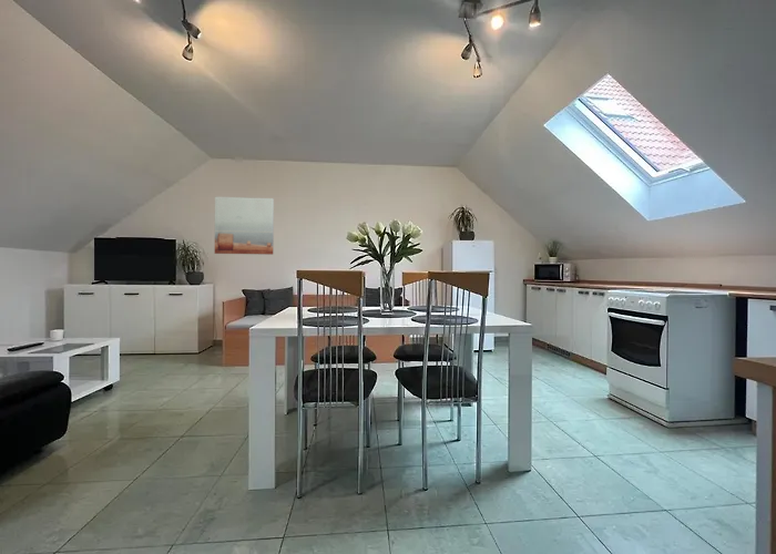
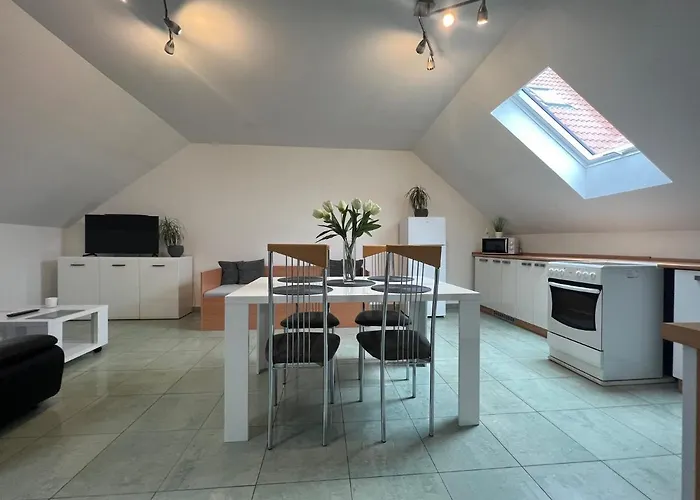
- wall art (244, 225)
